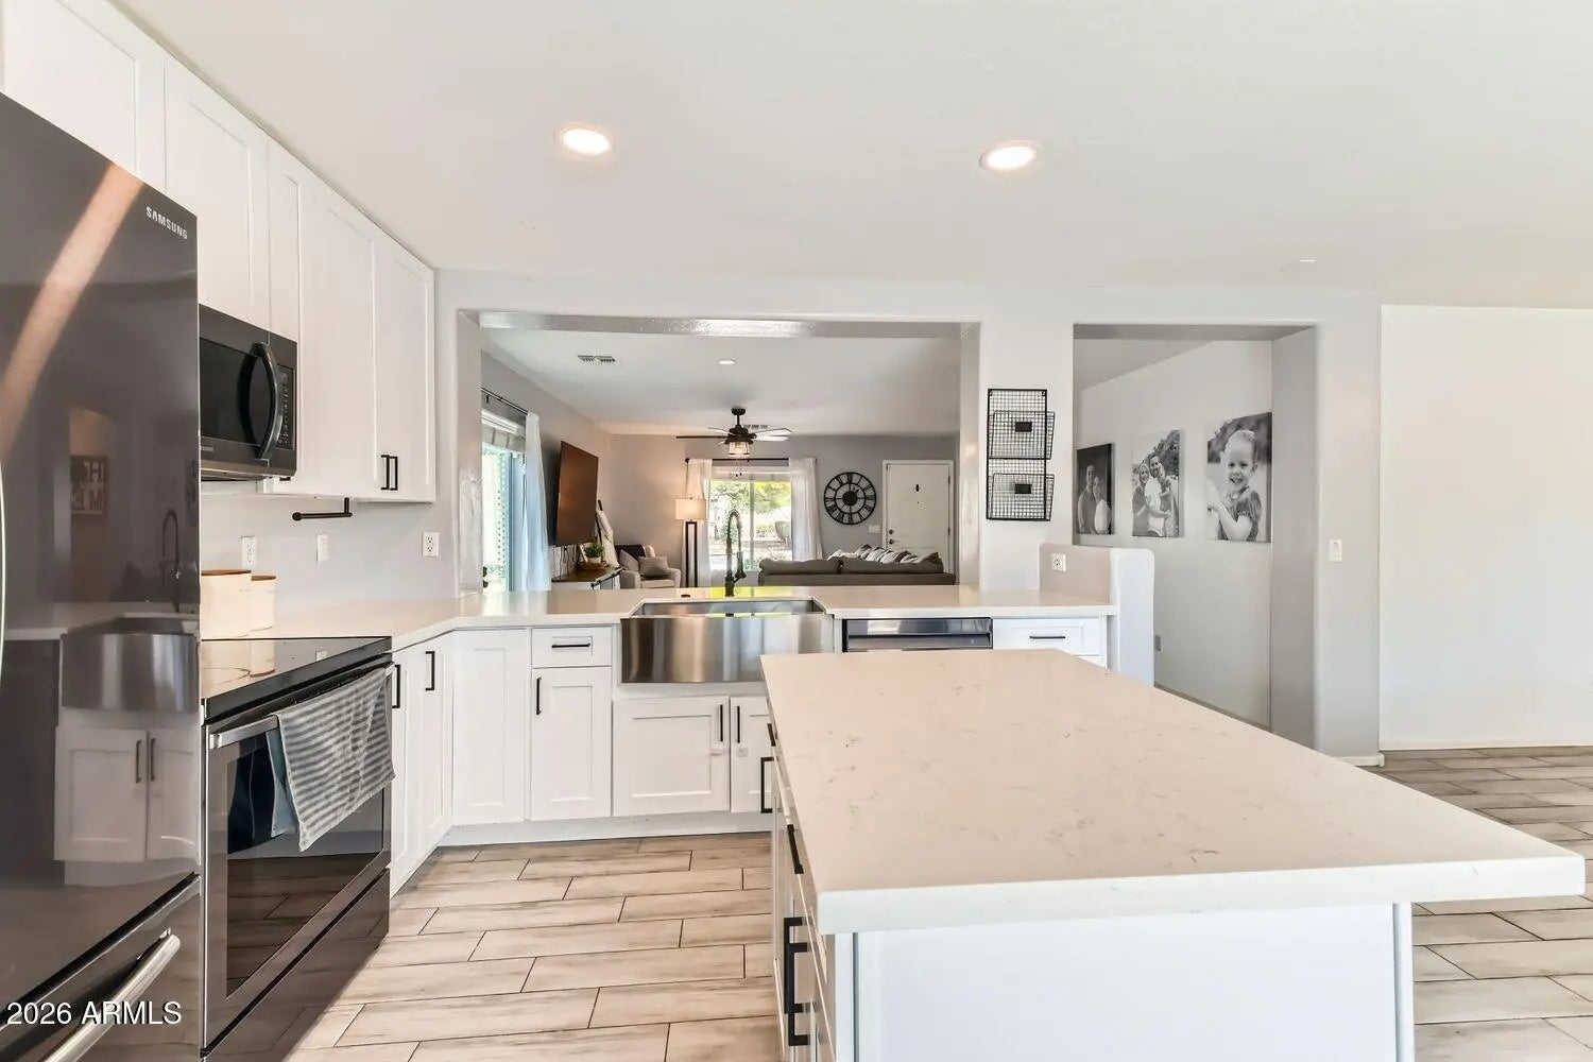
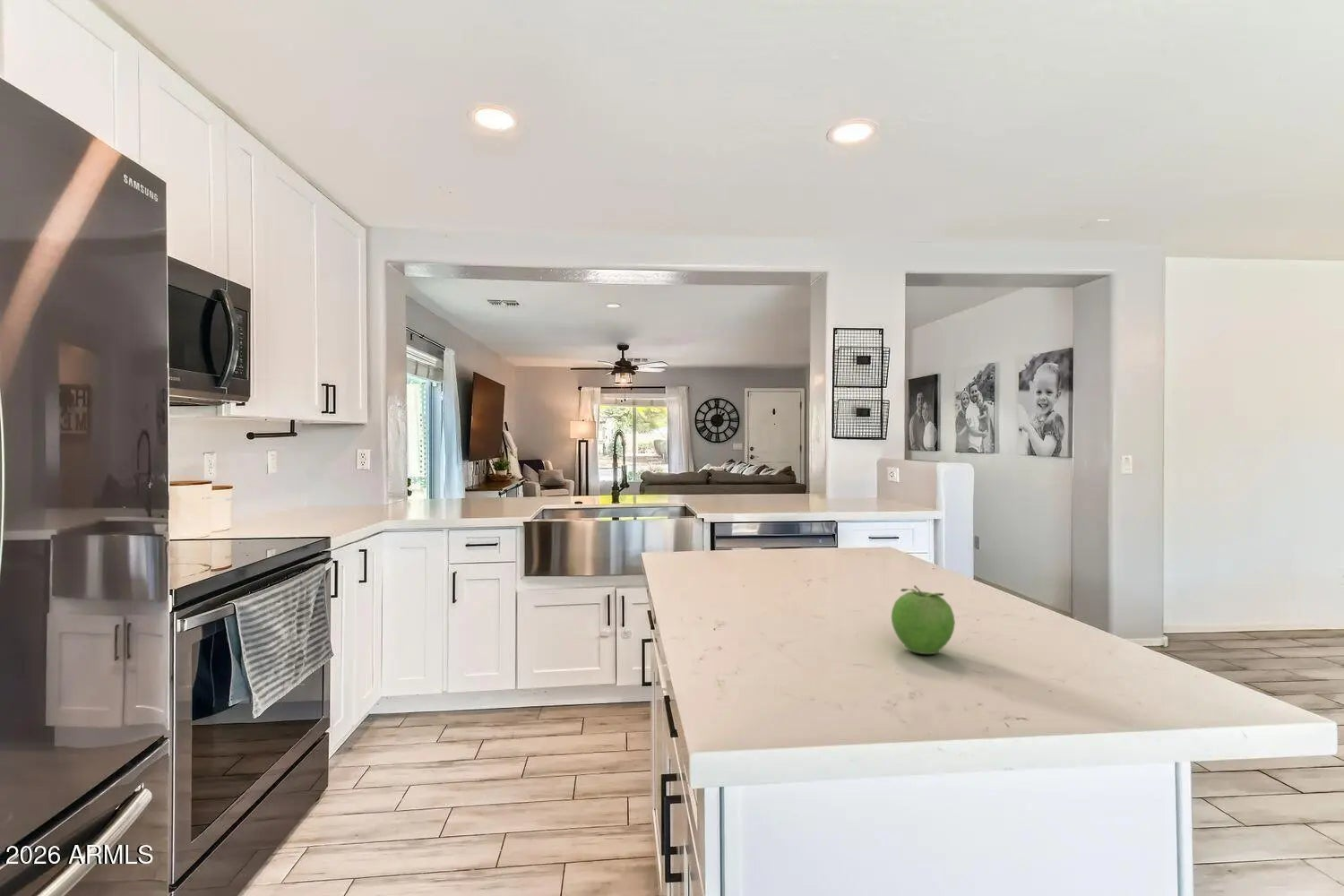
+ fruit (922, 618)
